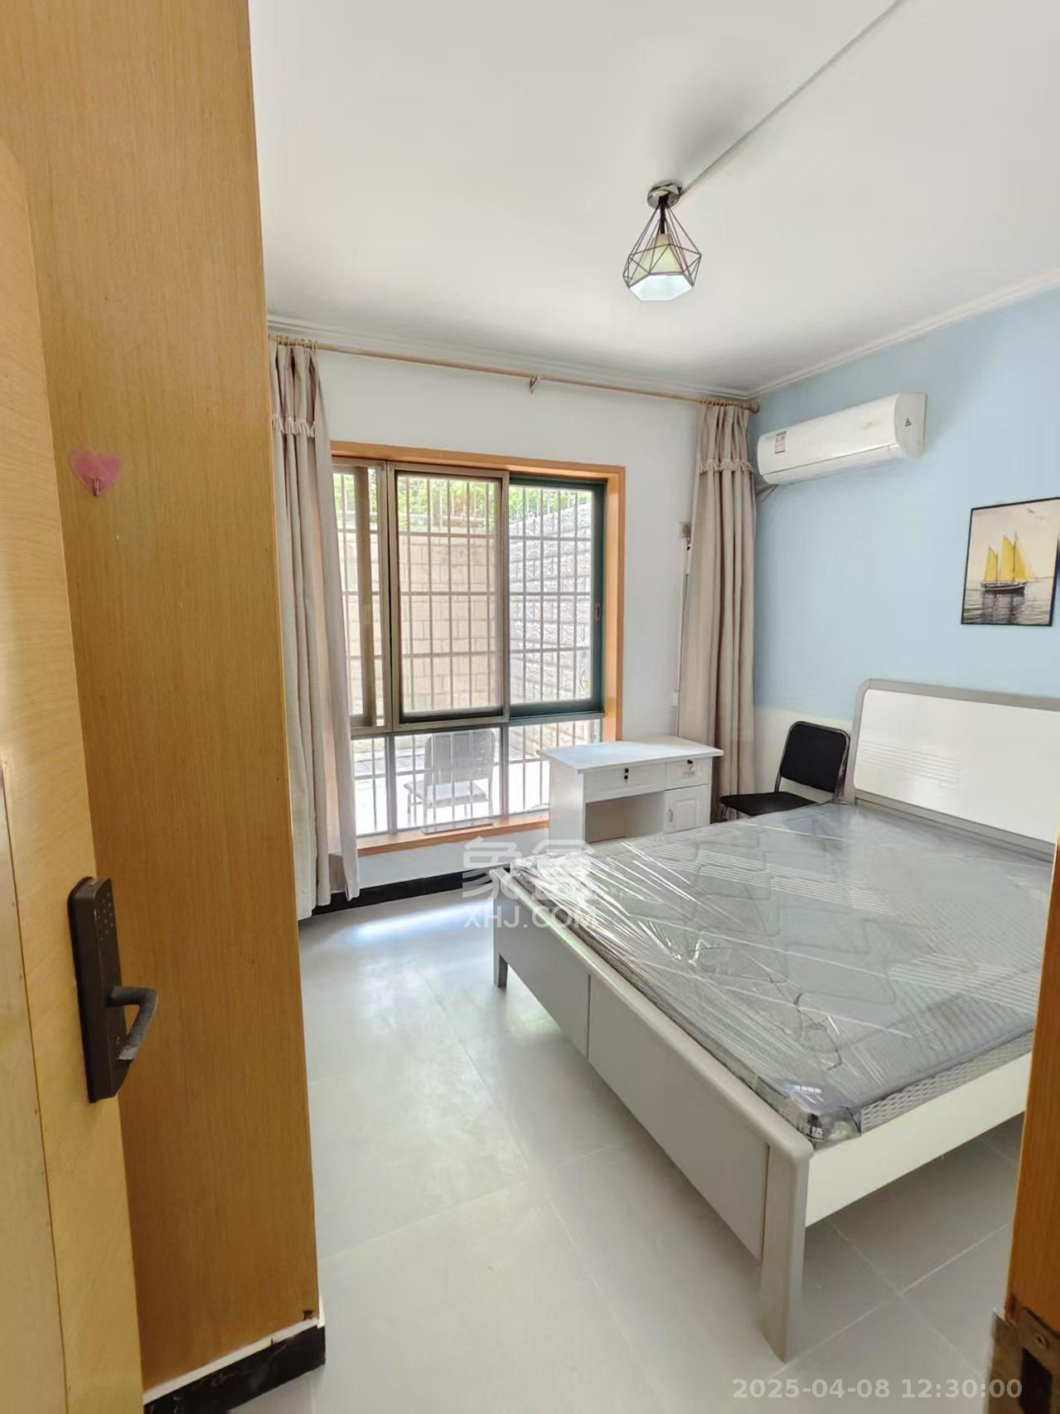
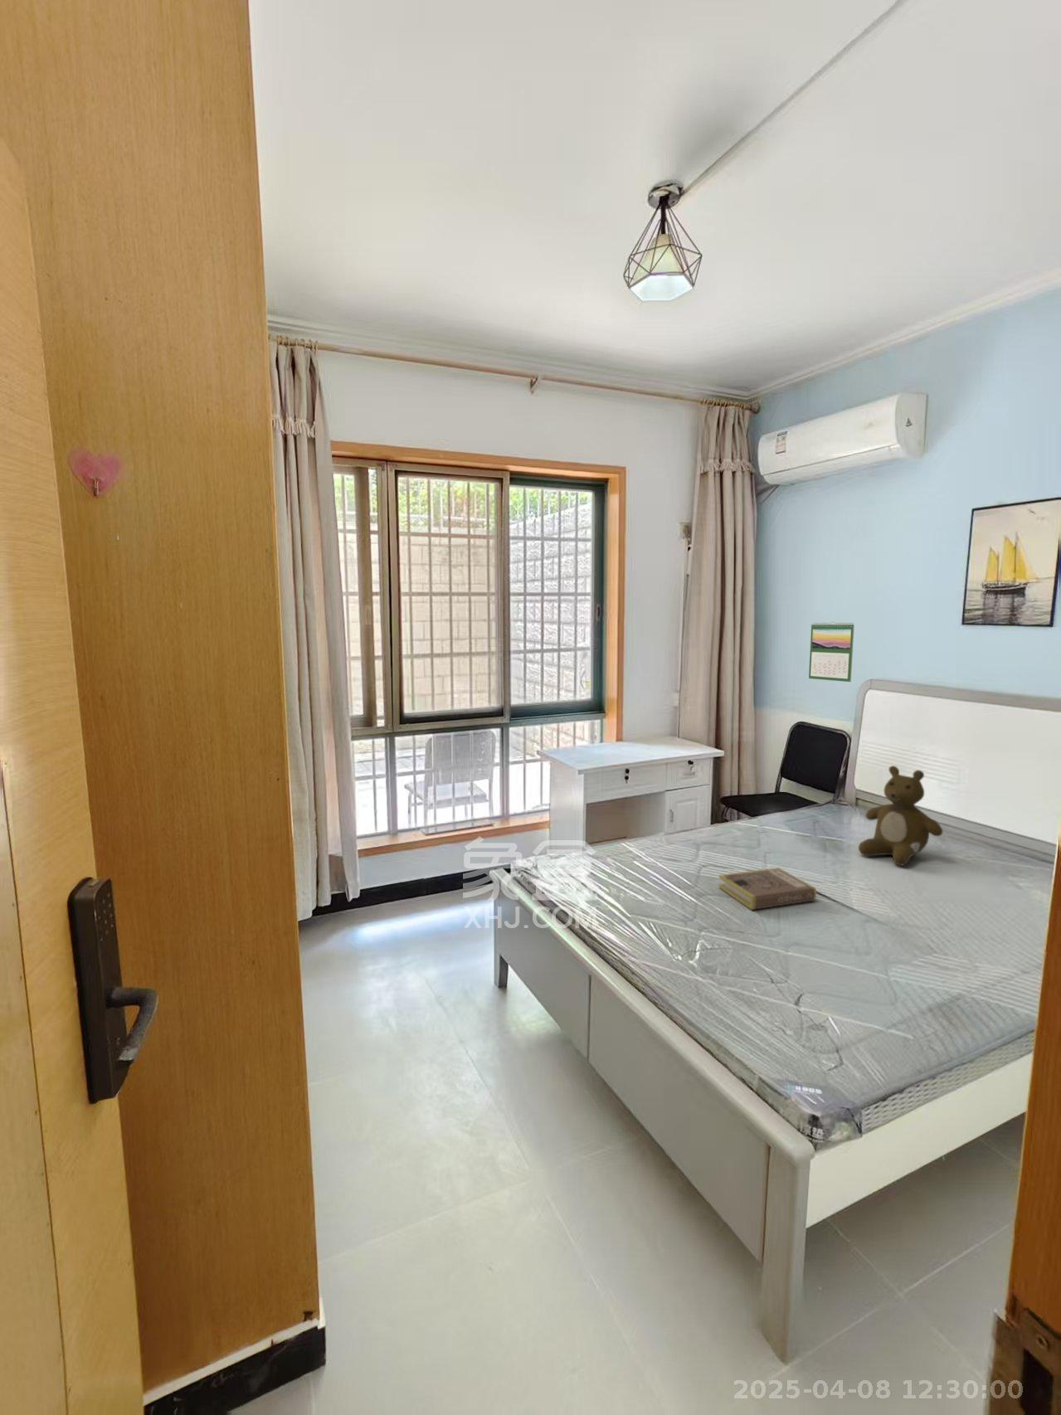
+ teddy bear (896, 813)
+ book (766, 888)
+ calendar (830, 651)
